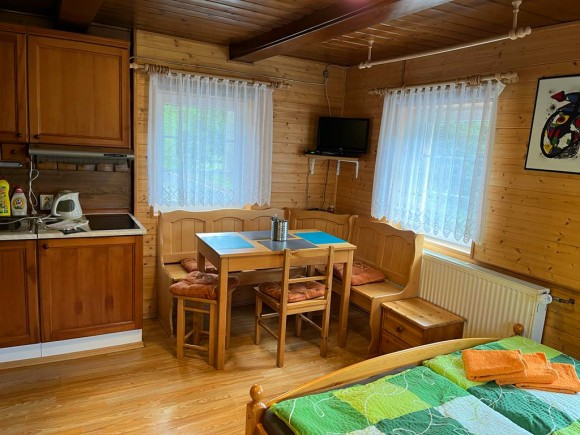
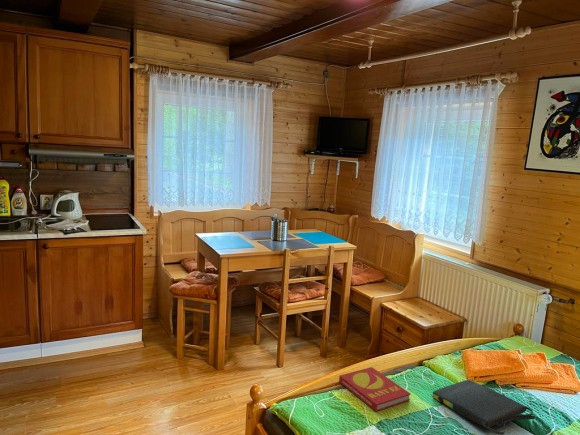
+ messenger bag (483, 405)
+ book (373, 387)
